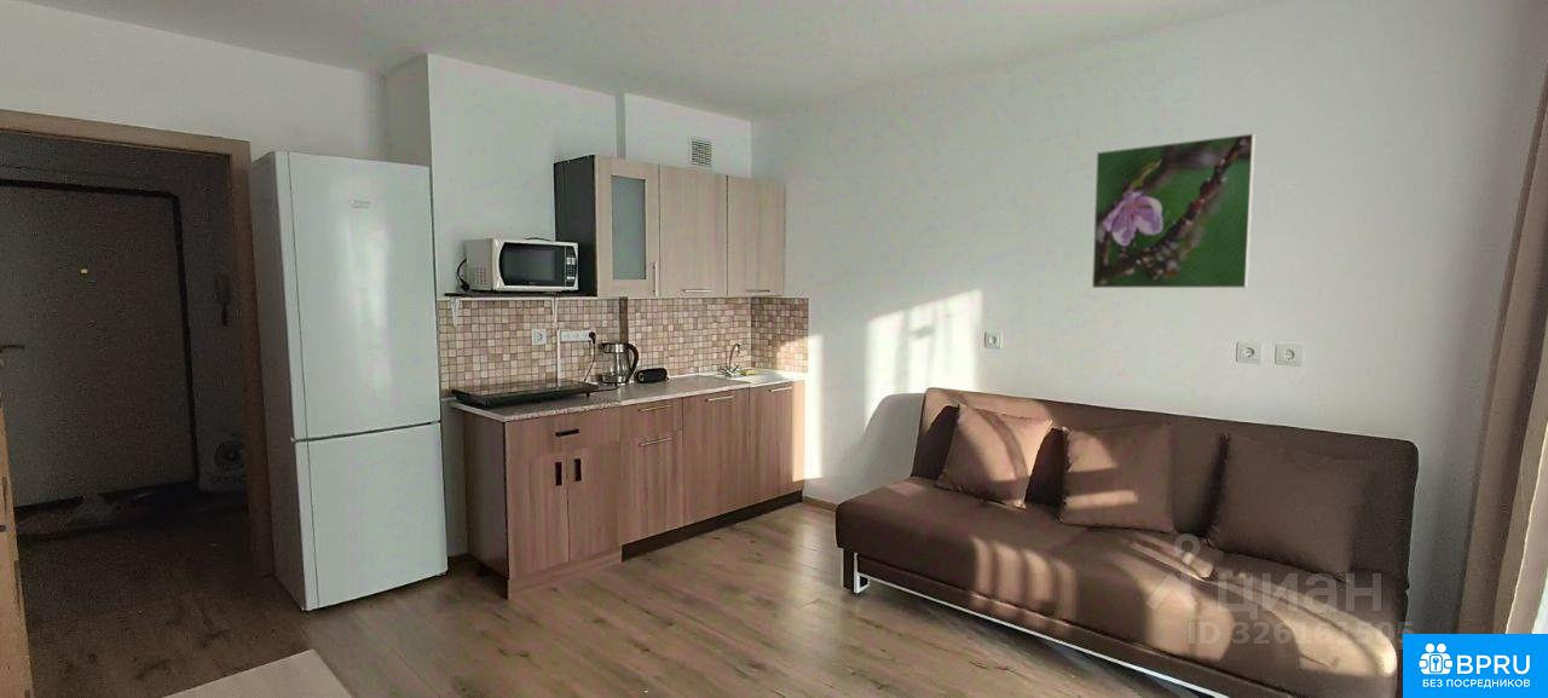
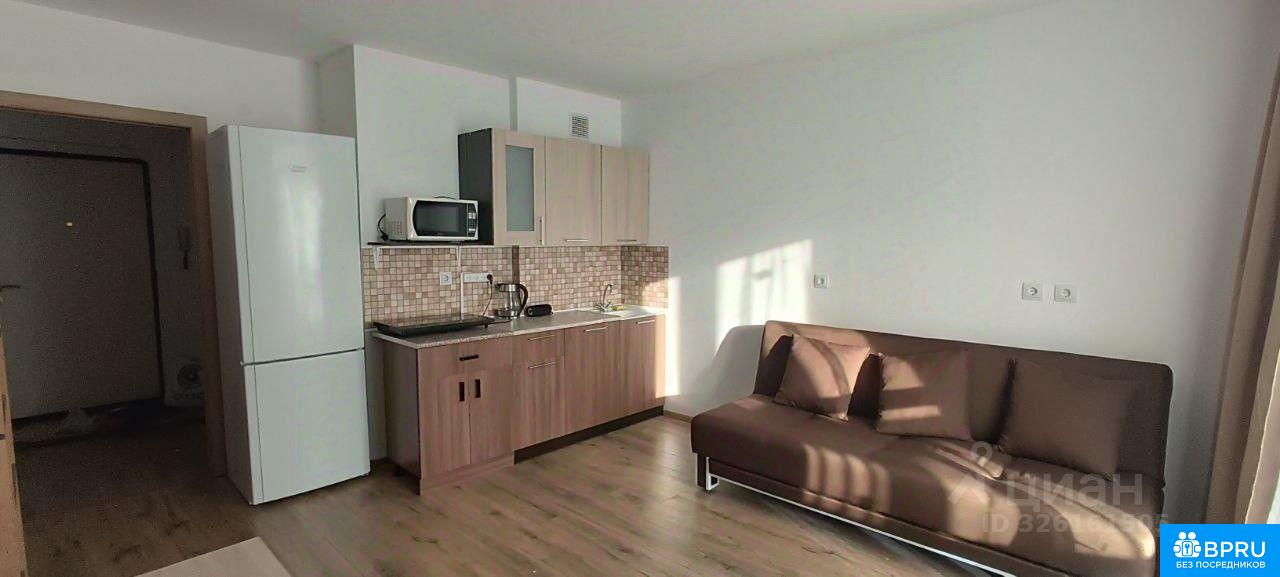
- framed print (1167, 215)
